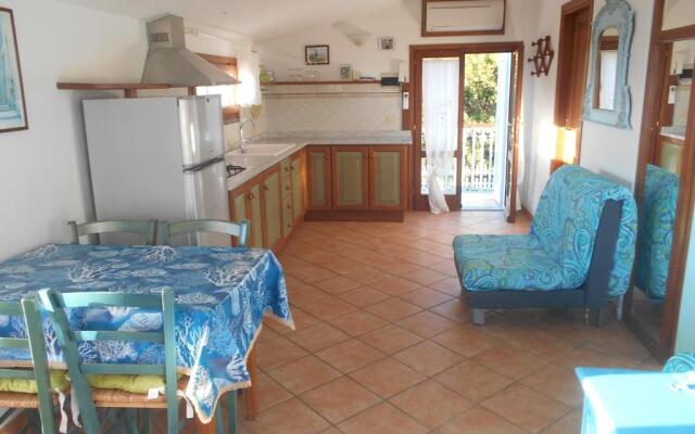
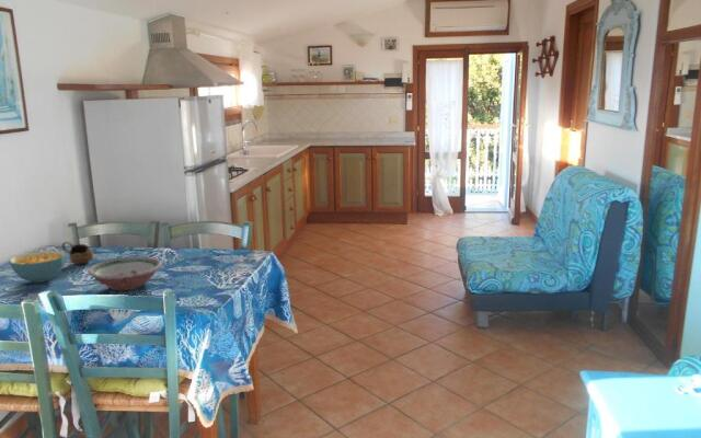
+ cereal bowl (39, 268)
+ cup (79, 251)
+ bowl (126, 275)
